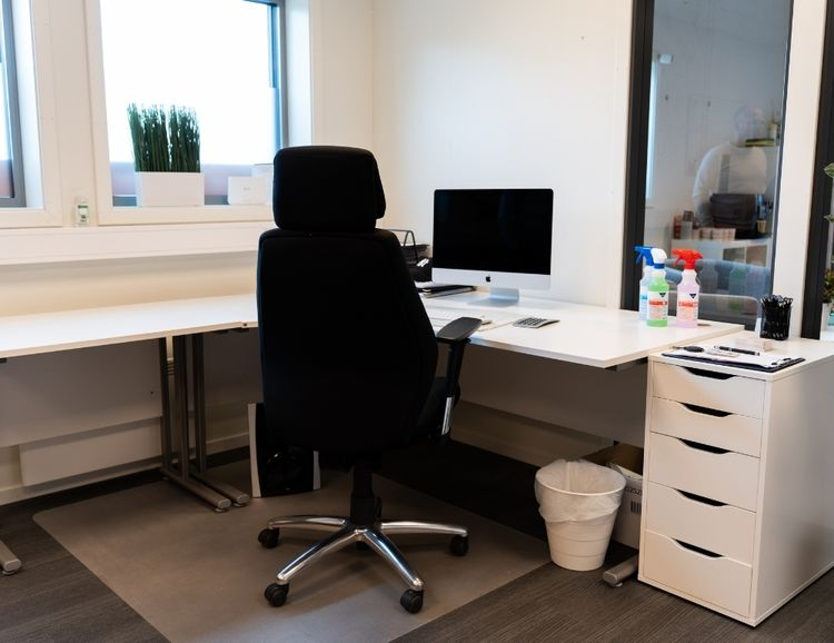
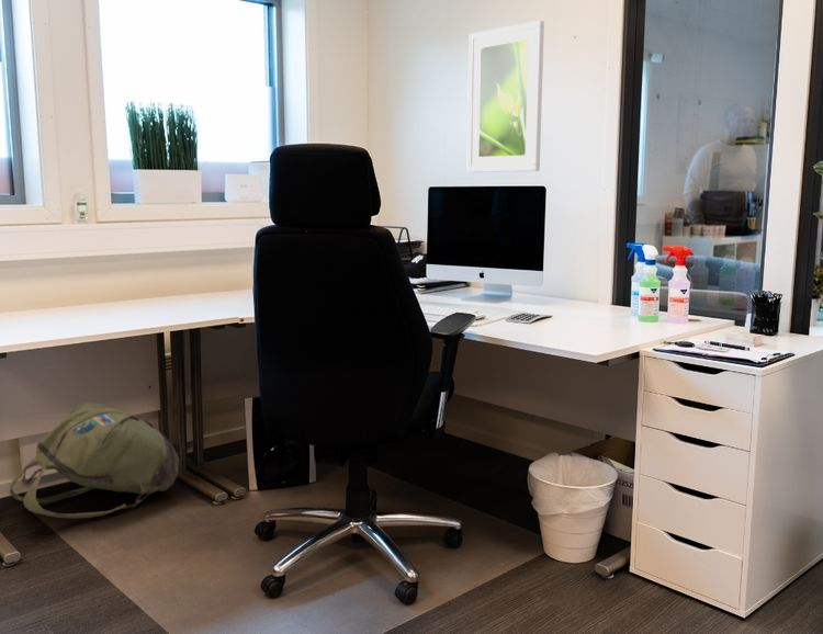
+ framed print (503, 100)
+ backpack (92, 456)
